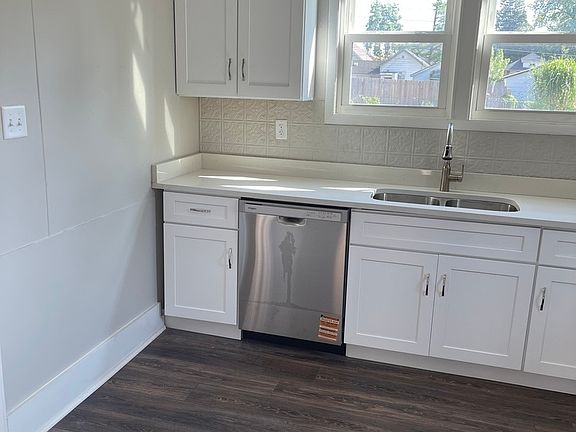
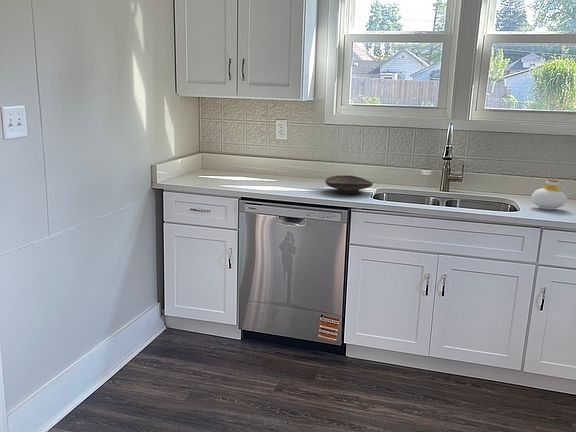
+ bottle (552, 194)
+ decorative bowl (348, 185)
